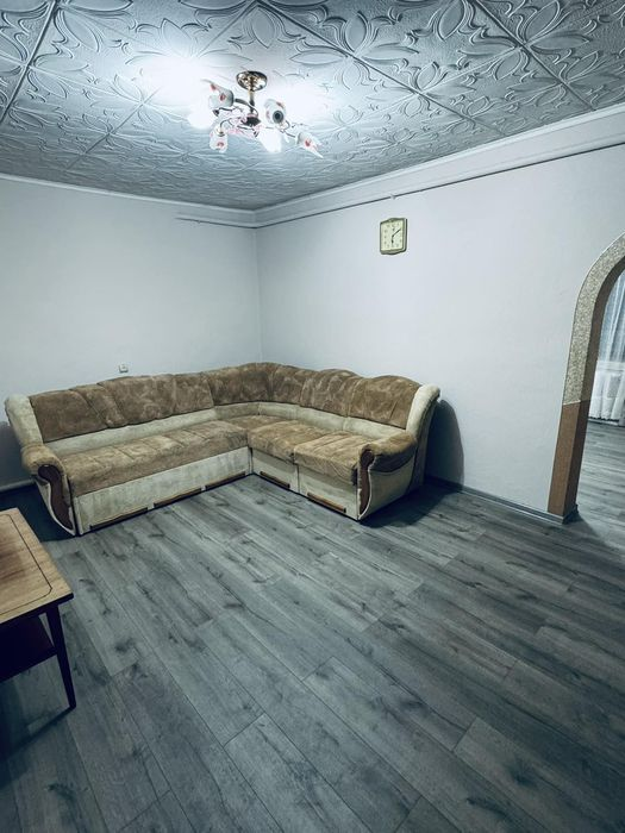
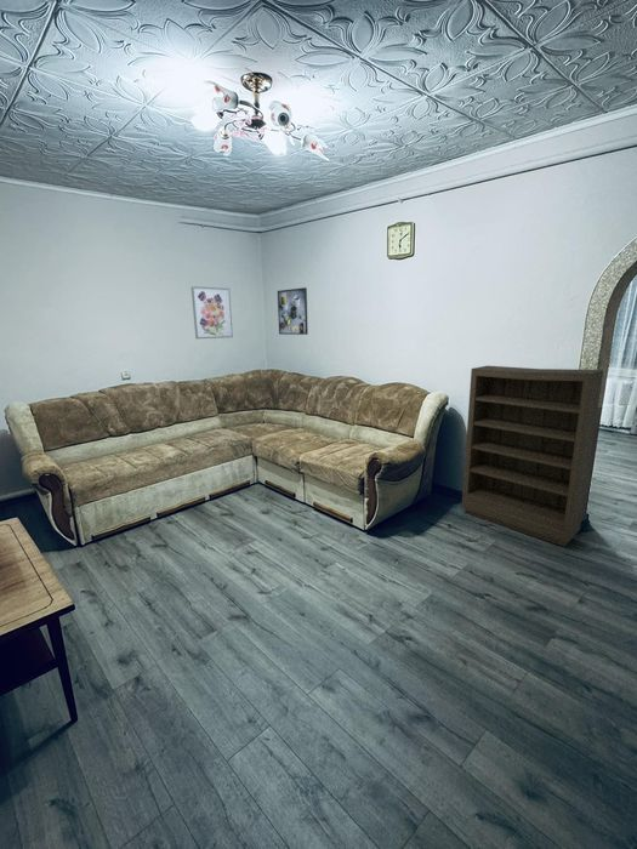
+ bookshelf (524, 449)
+ wall art (212, 313)
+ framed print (291, 312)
